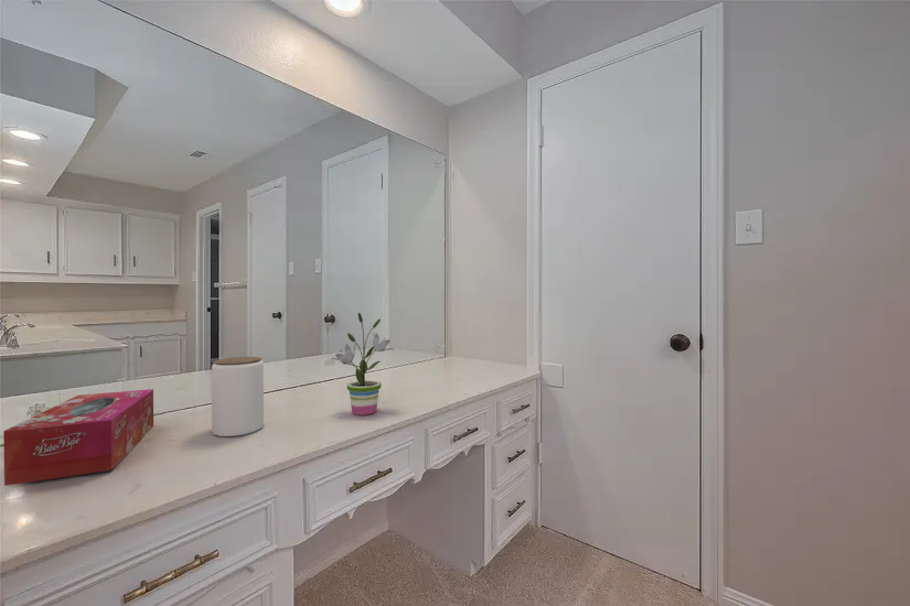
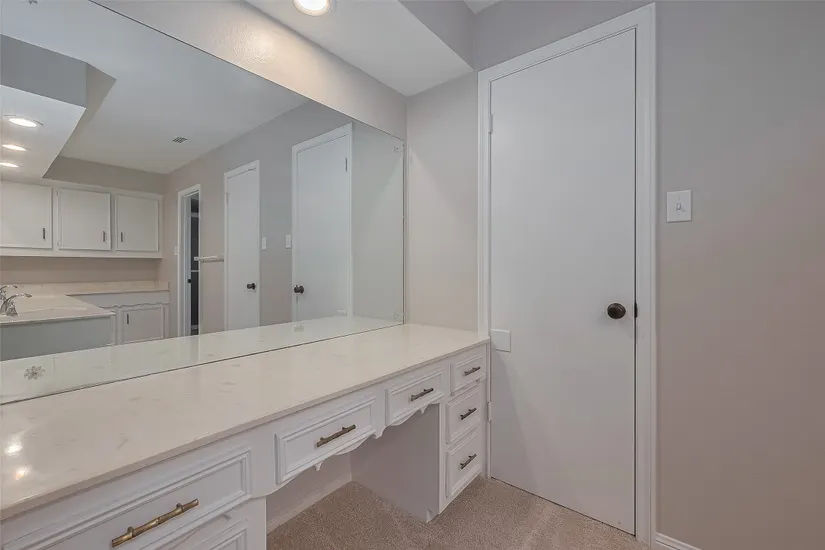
- potted plant (363, 360)
- jar (238, 393)
- tissue box (93, 428)
